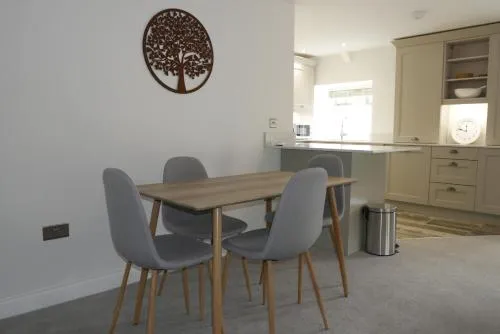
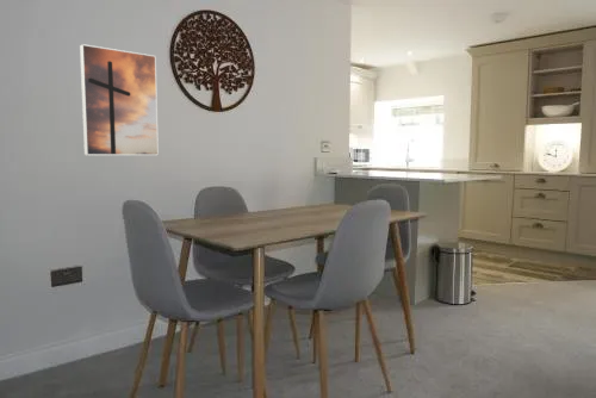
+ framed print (120, 102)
